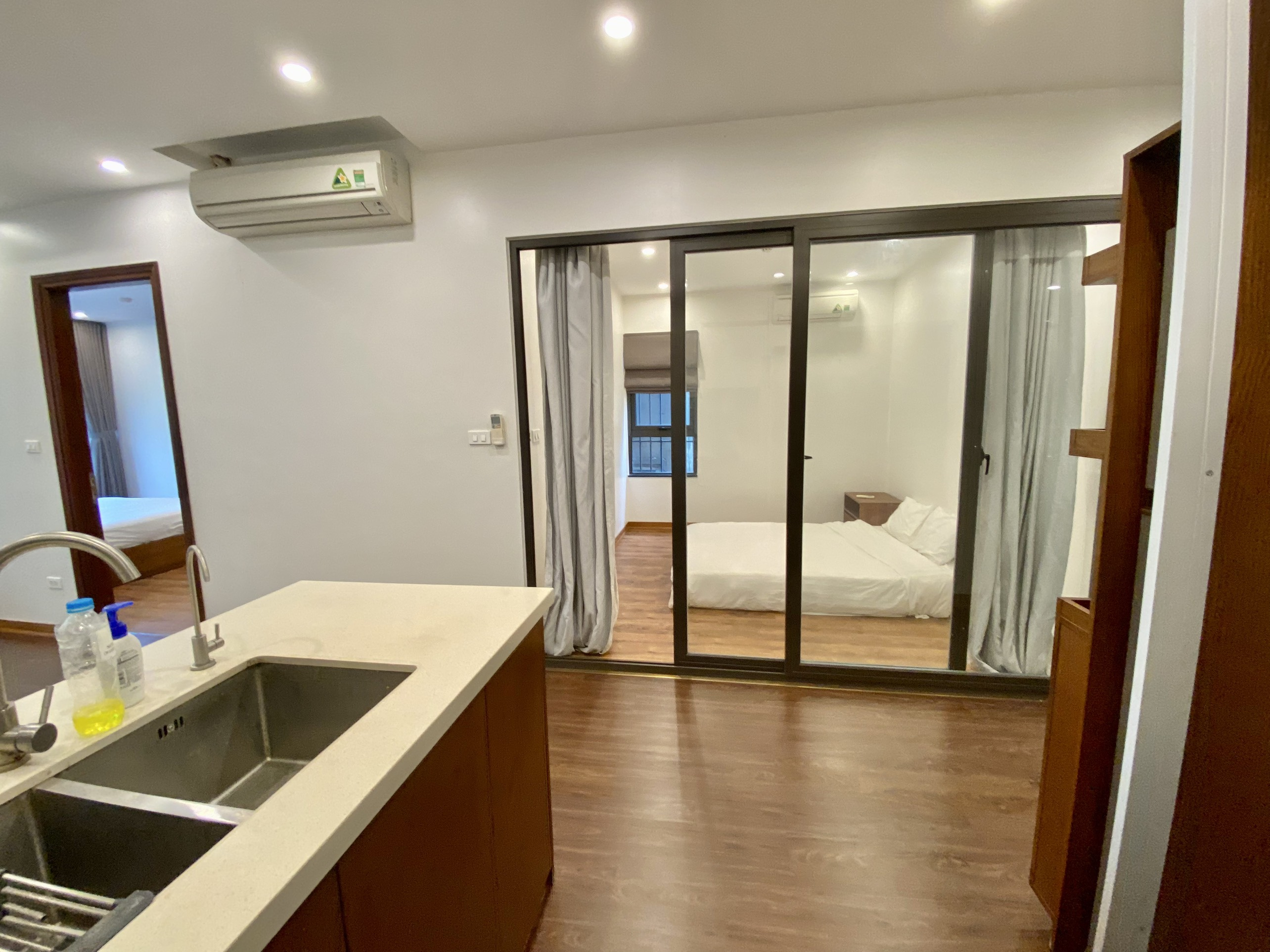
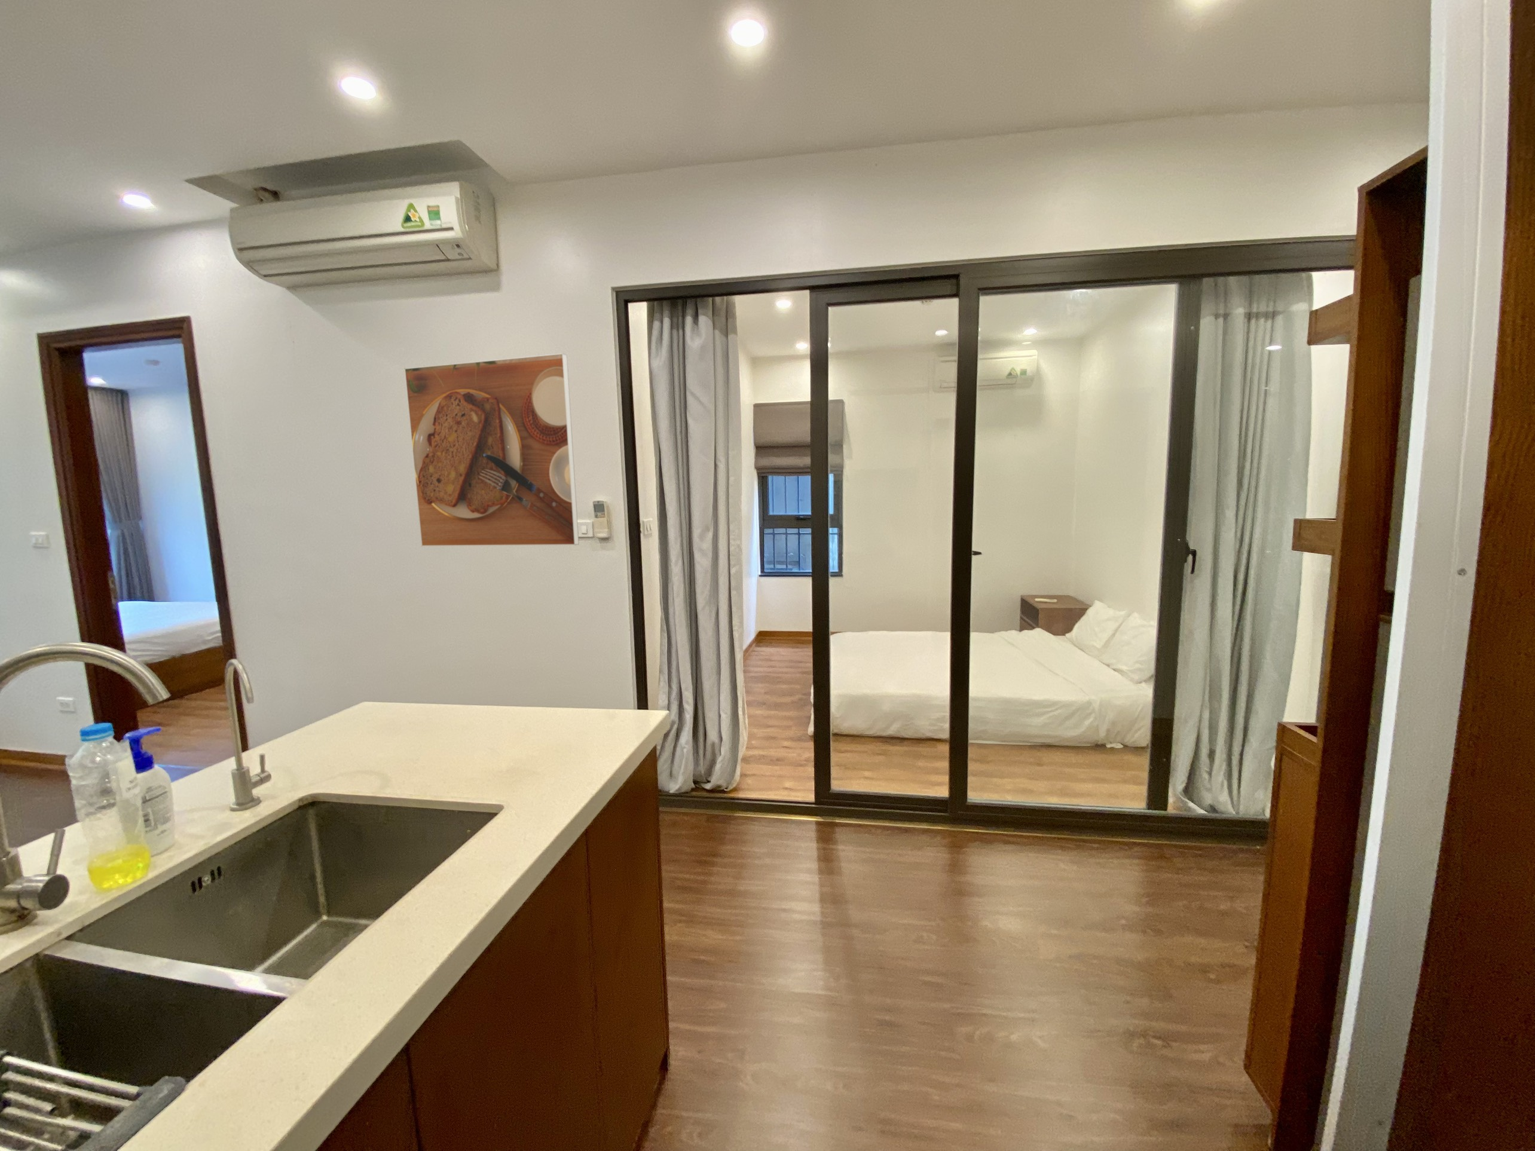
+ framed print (491, 456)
